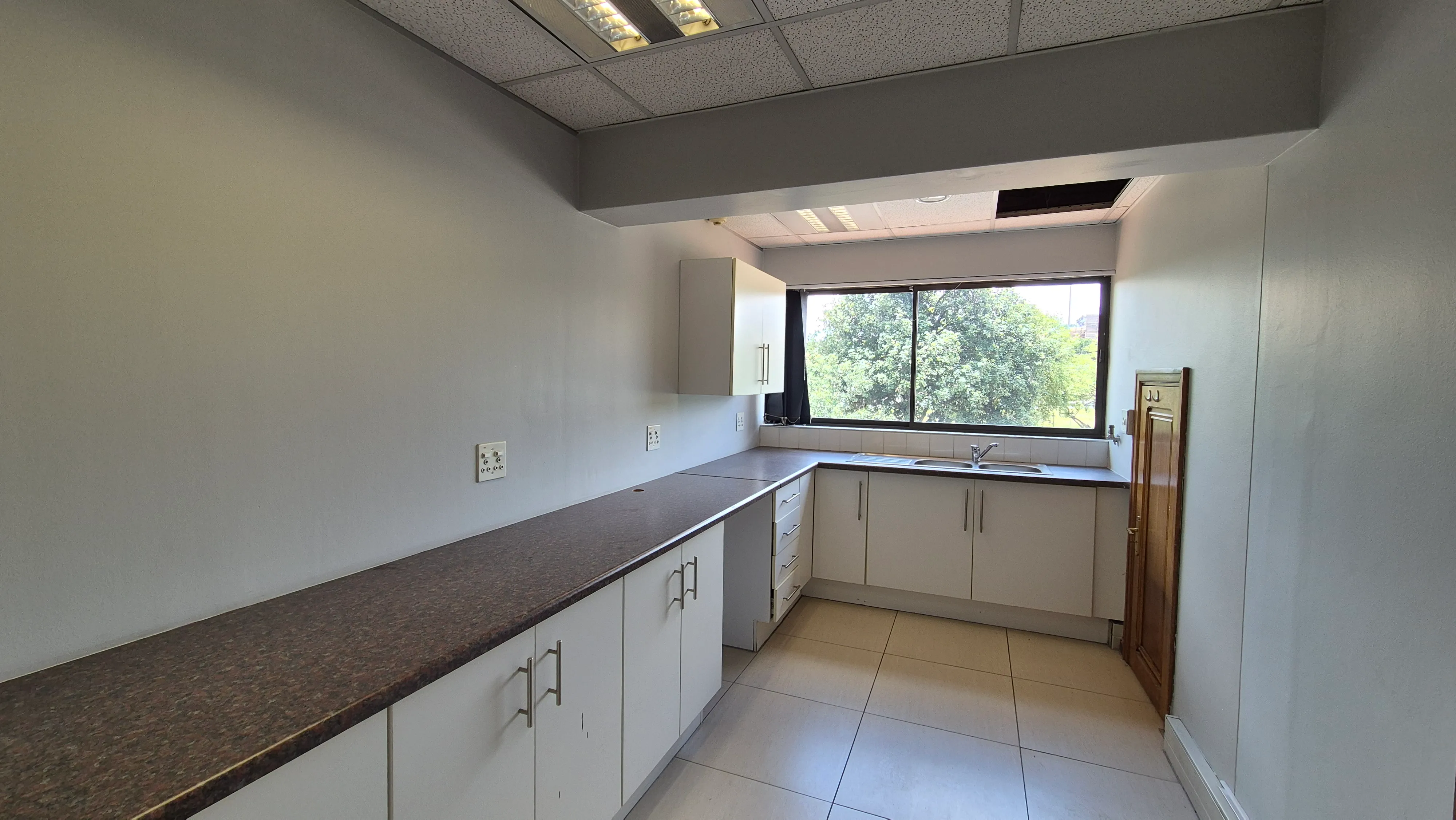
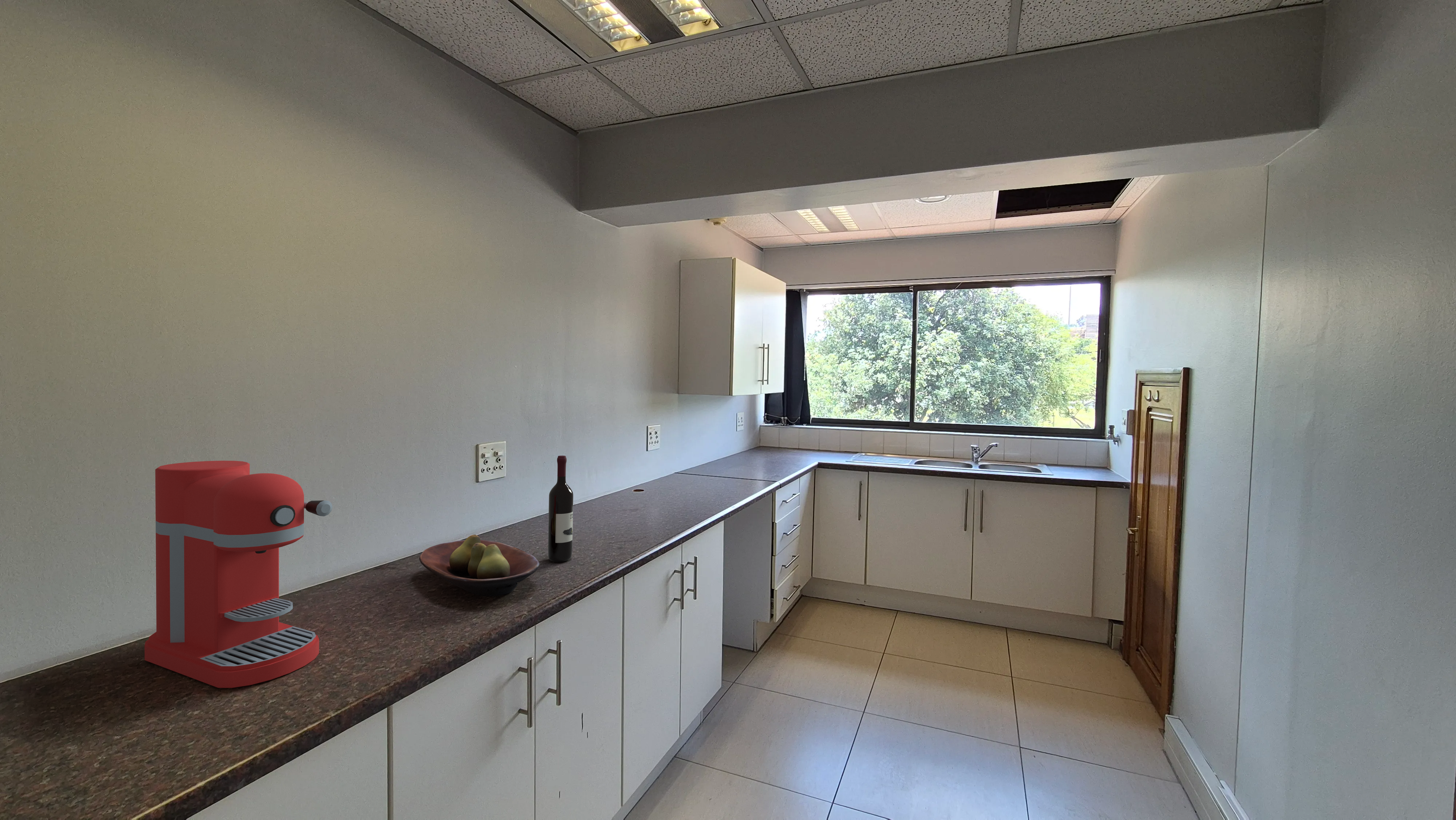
+ wine bottle (561, 508)
+ fruit bowl (479, 560)
+ coffee maker (240, 561)
